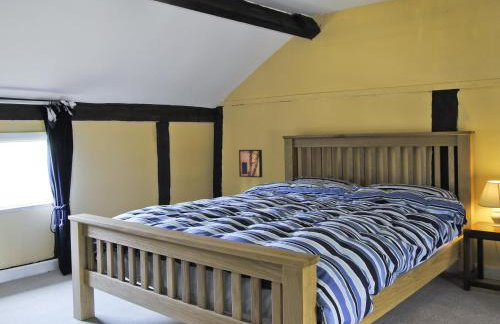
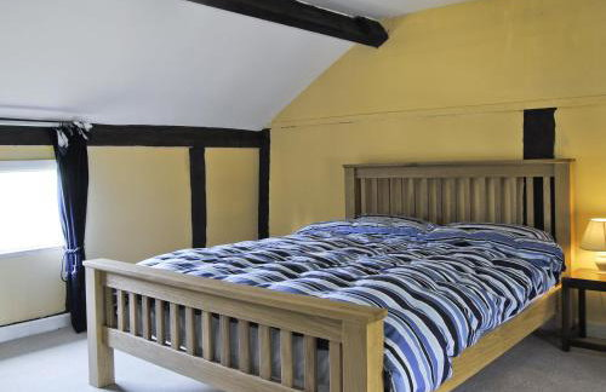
- wall art (250, 163)
